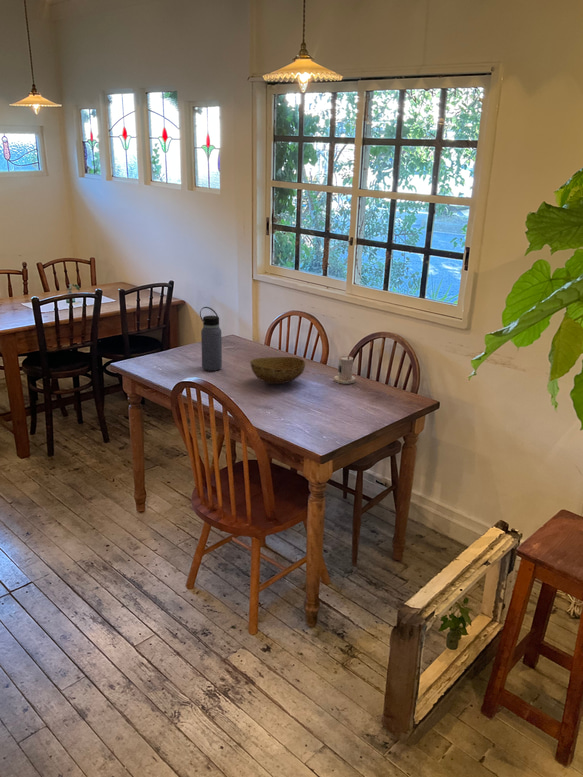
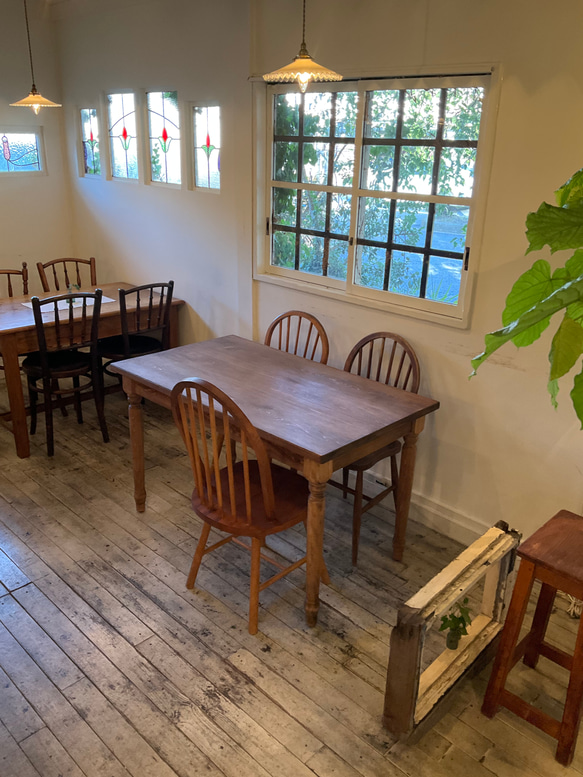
- bowl (277, 371)
- candle (345, 367)
- water bottle (210, 338)
